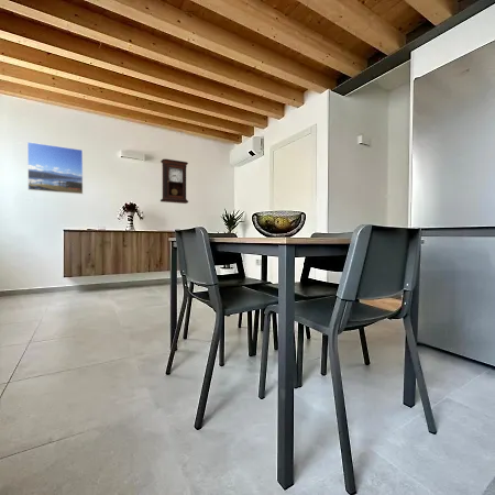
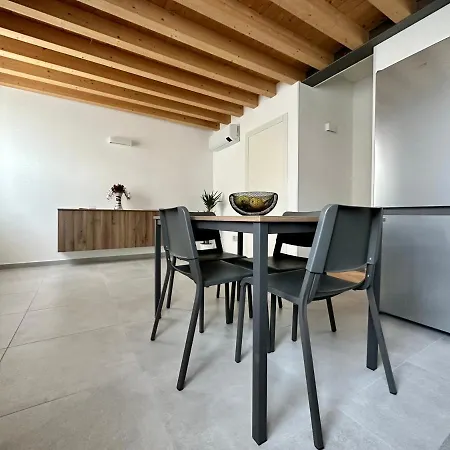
- pendulum clock (175, 182)
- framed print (56, 168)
